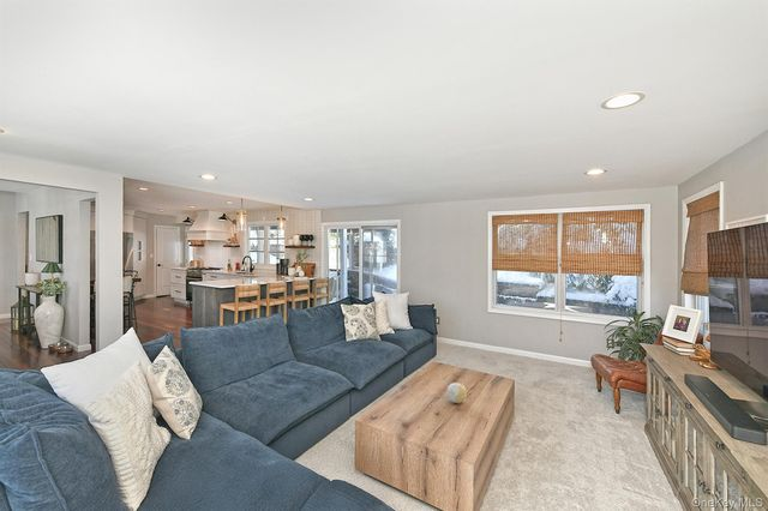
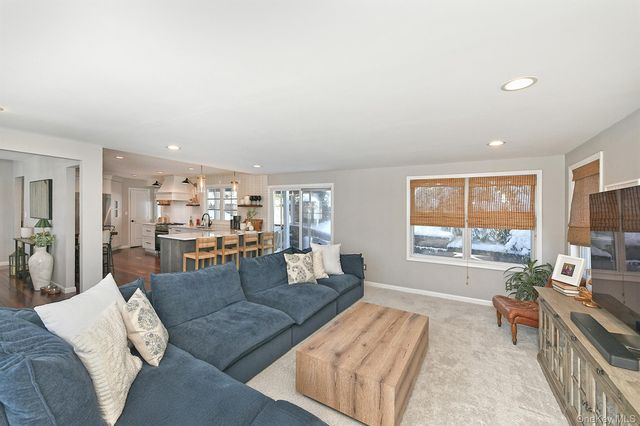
- decorative ball (456, 392)
